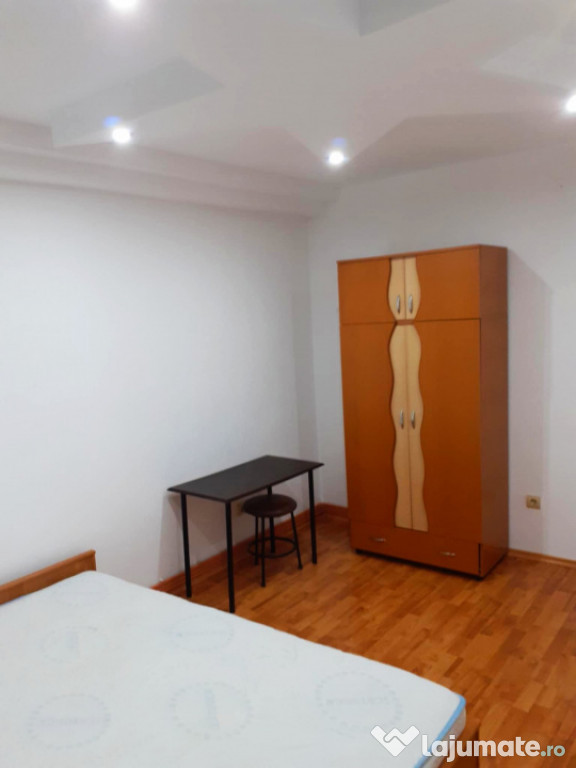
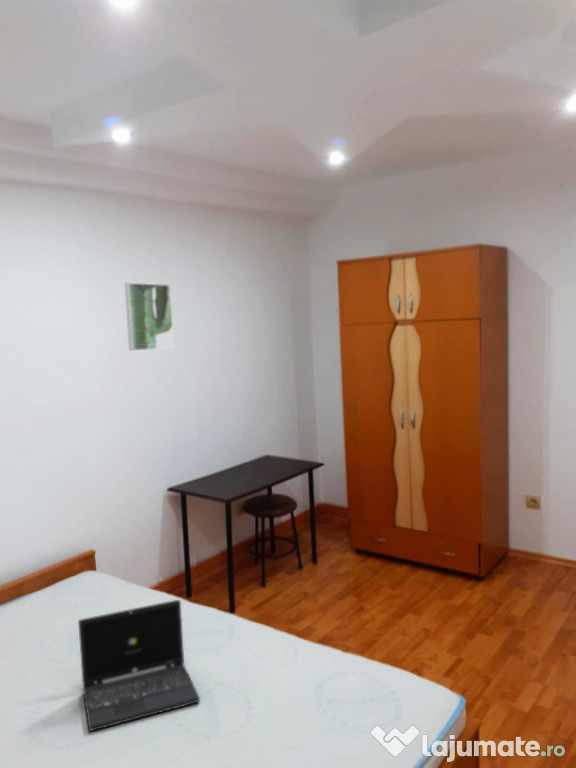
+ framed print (150, 316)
+ laptop (138, 660)
